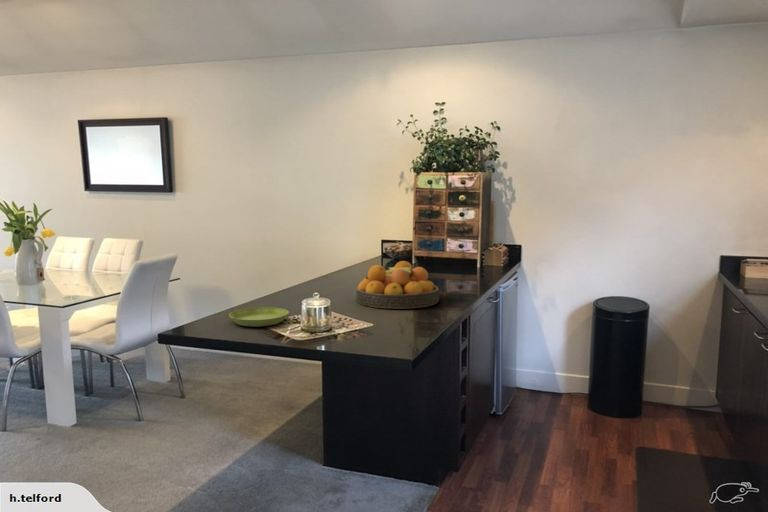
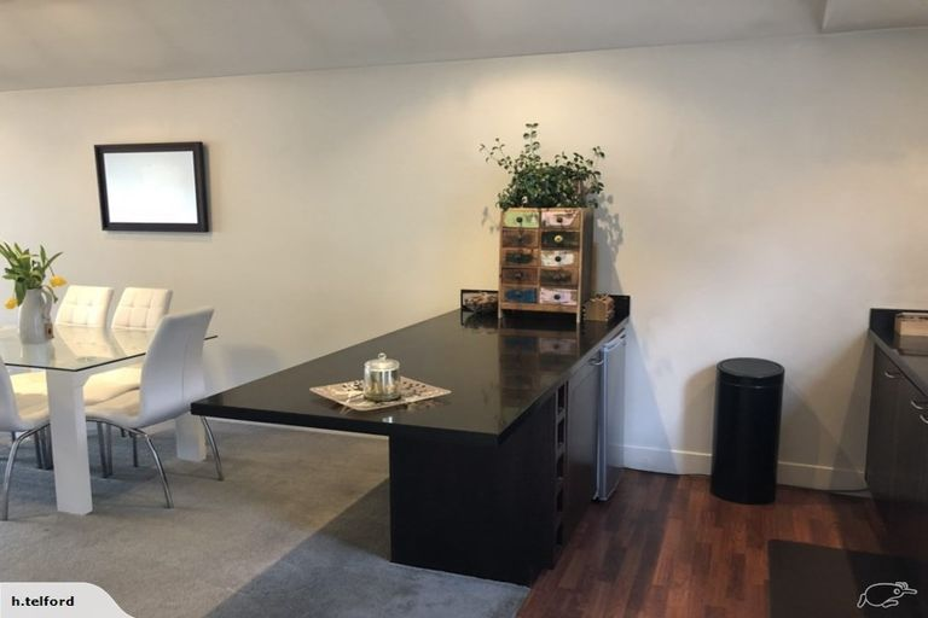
- saucer (259, 317)
- fruit bowl (397, 282)
